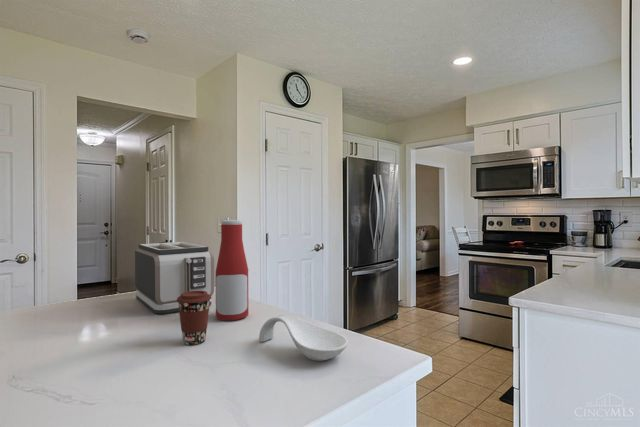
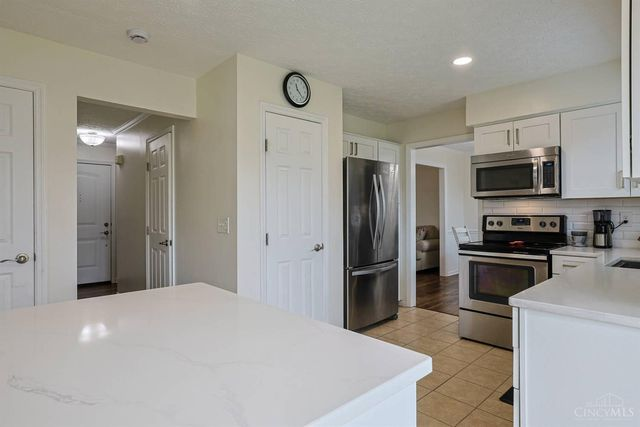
- bottle (232, 268)
- coffee cup (194, 317)
- toaster (173, 273)
- spoon rest (300, 335)
